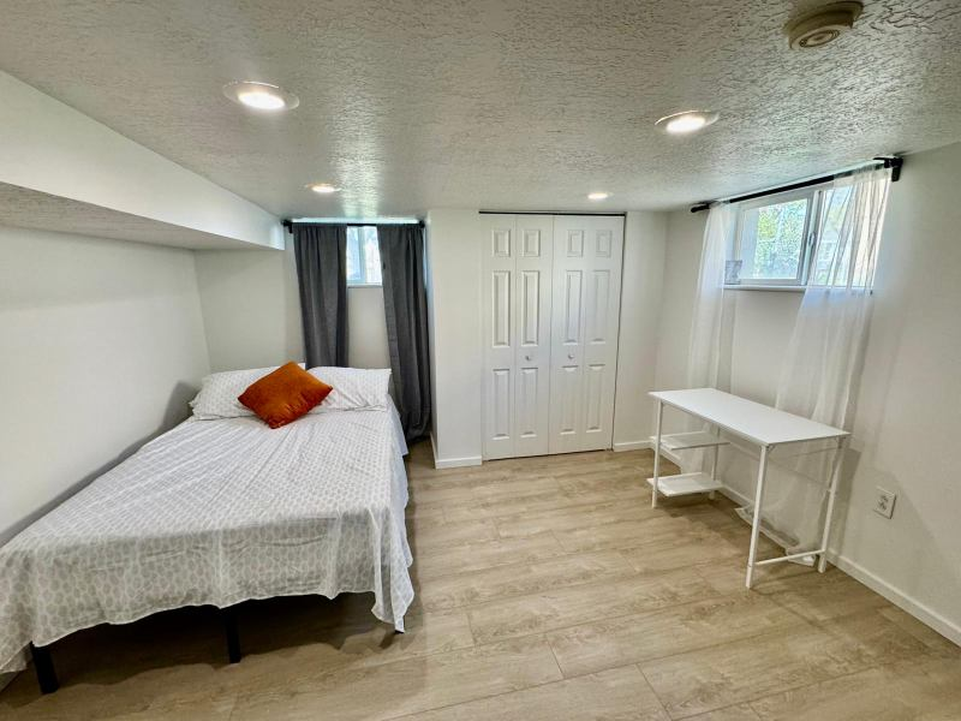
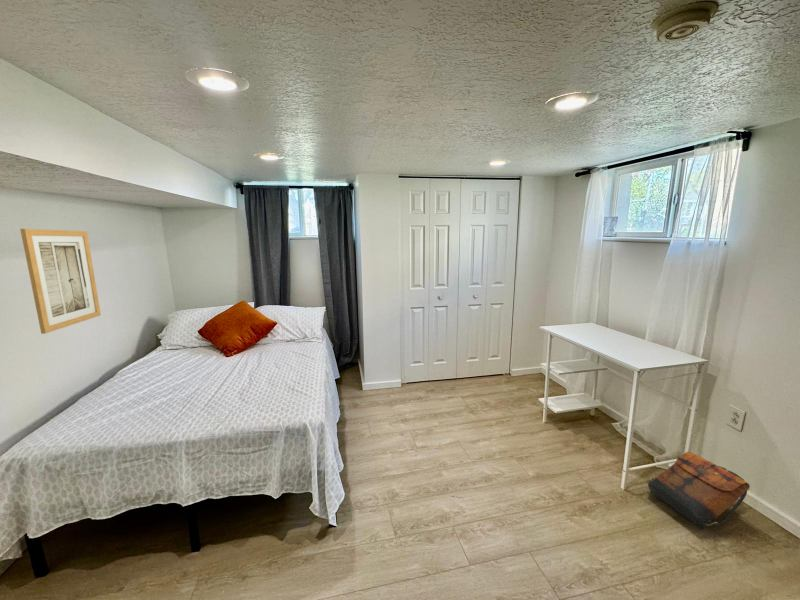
+ backpack (705, 486)
+ wall art (66, 277)
